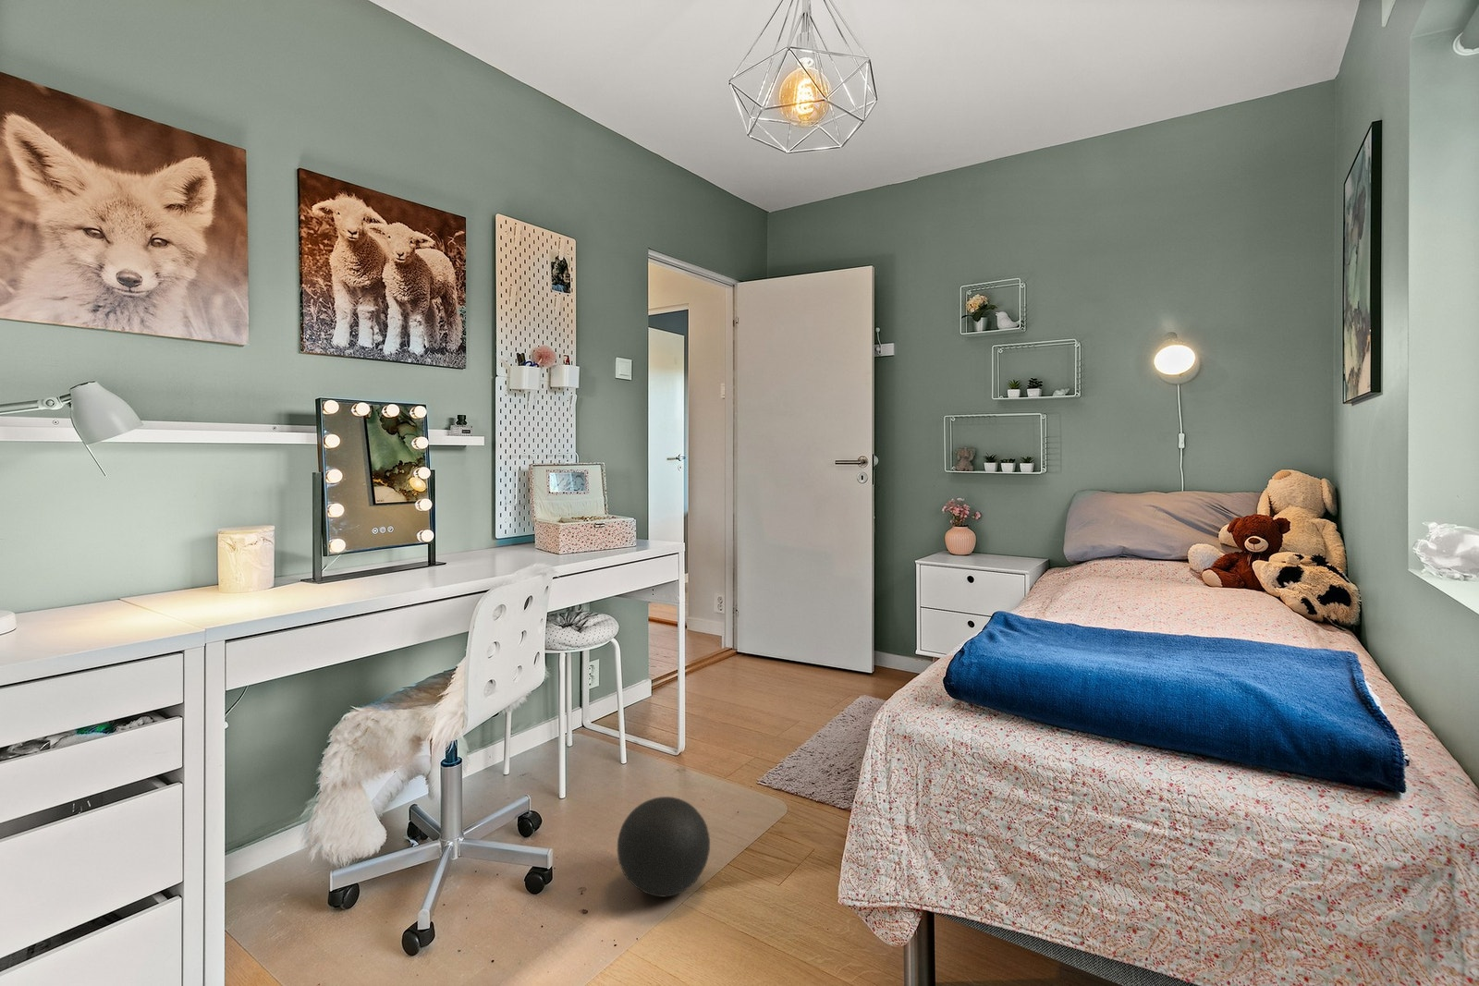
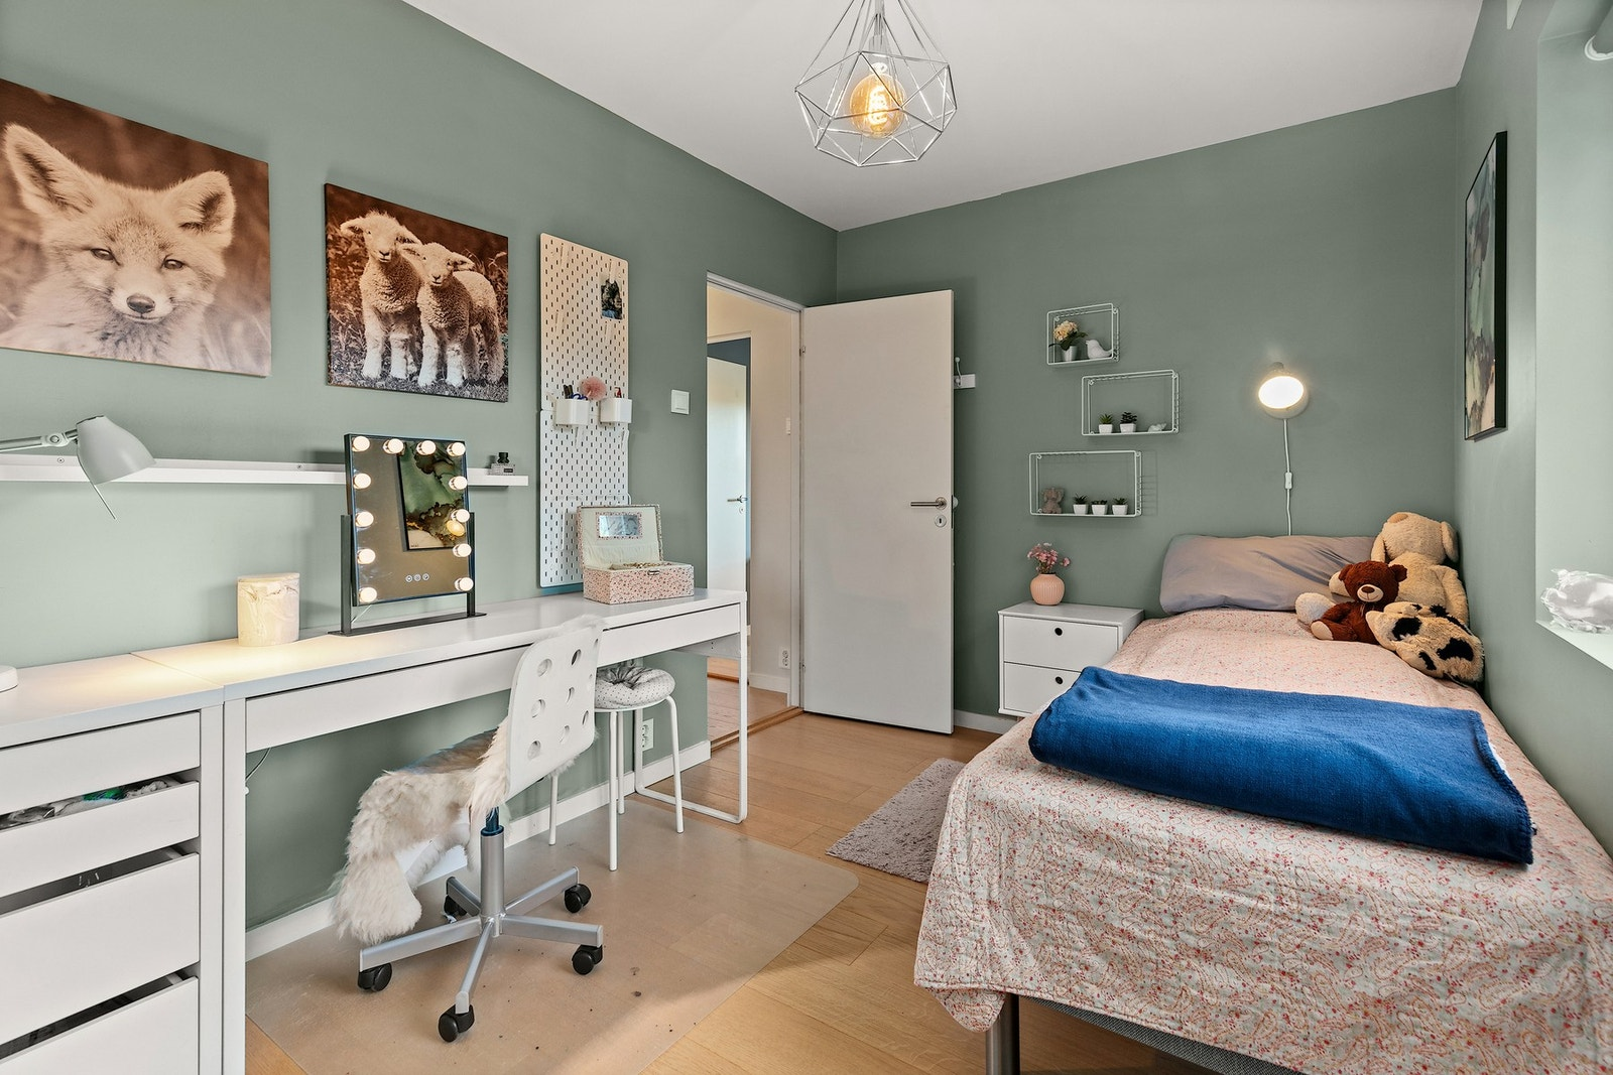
- ball (664, 845)
